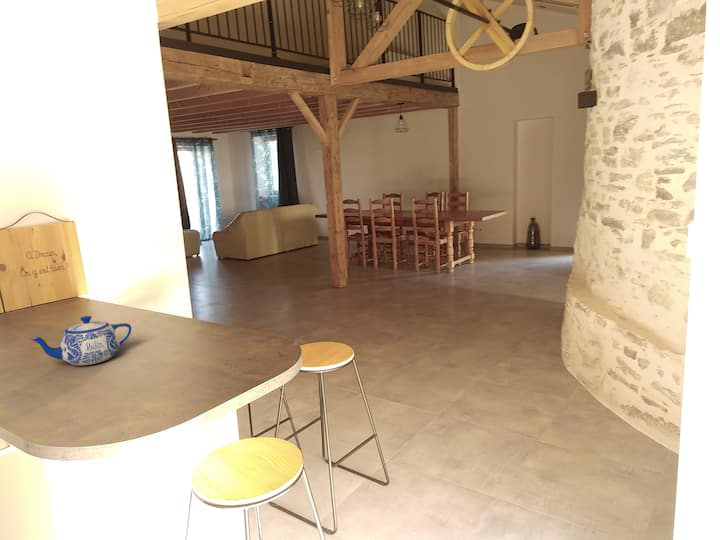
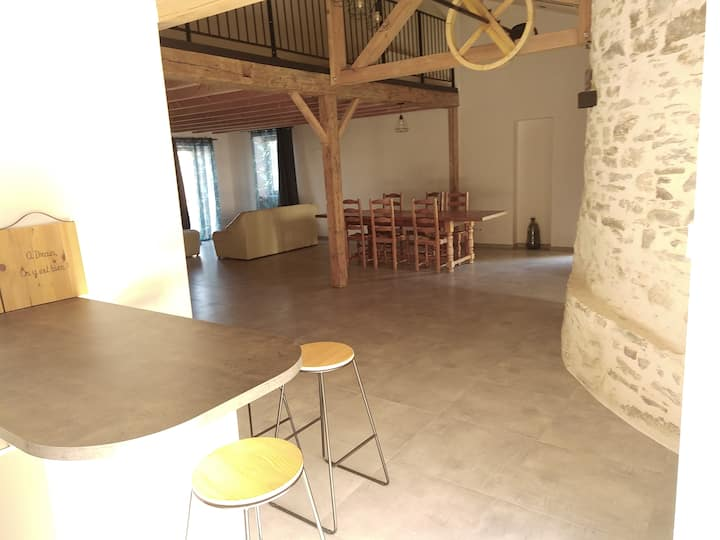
- teapot (83, 339)
